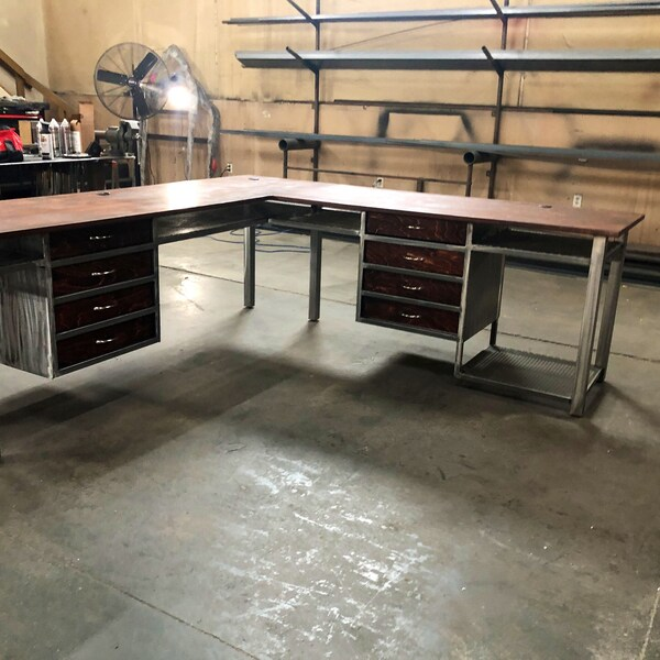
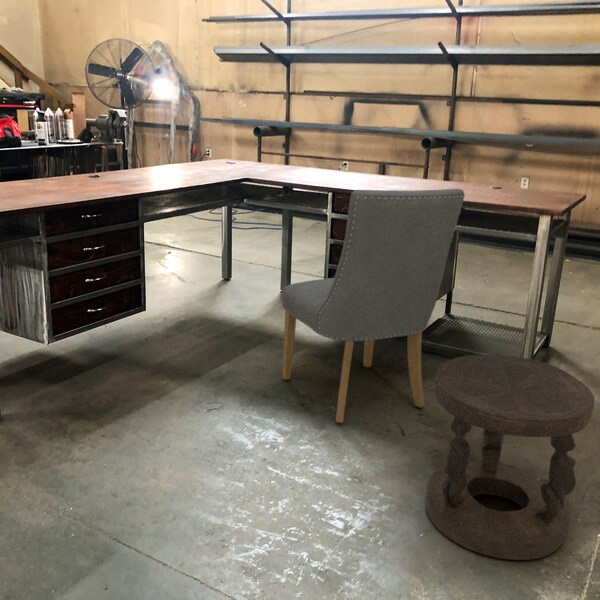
+ chair (365, 295)
+ stool (500, 451)
